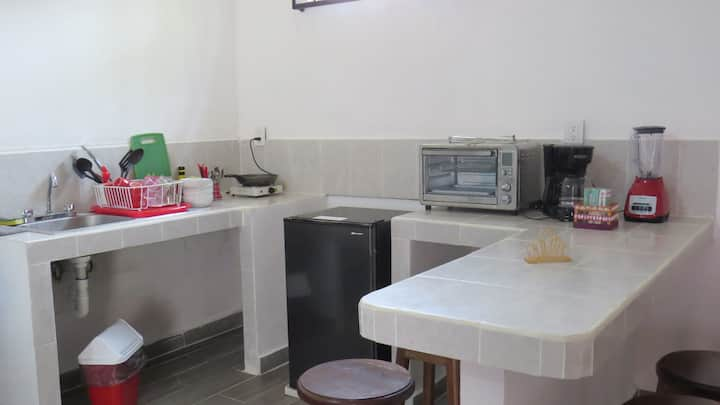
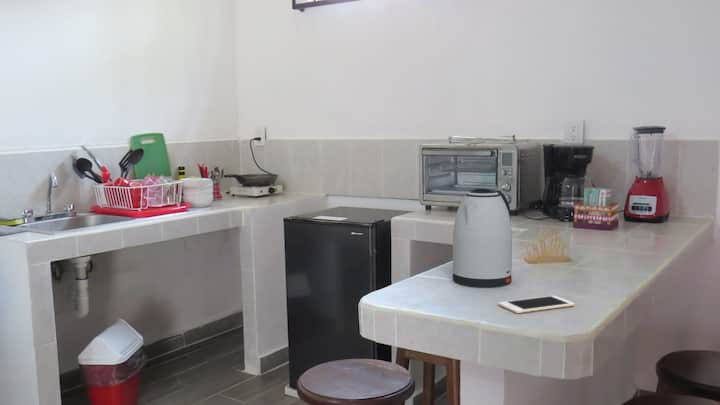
+ cell phone (536, 304)
+ kettle (488, 233)
